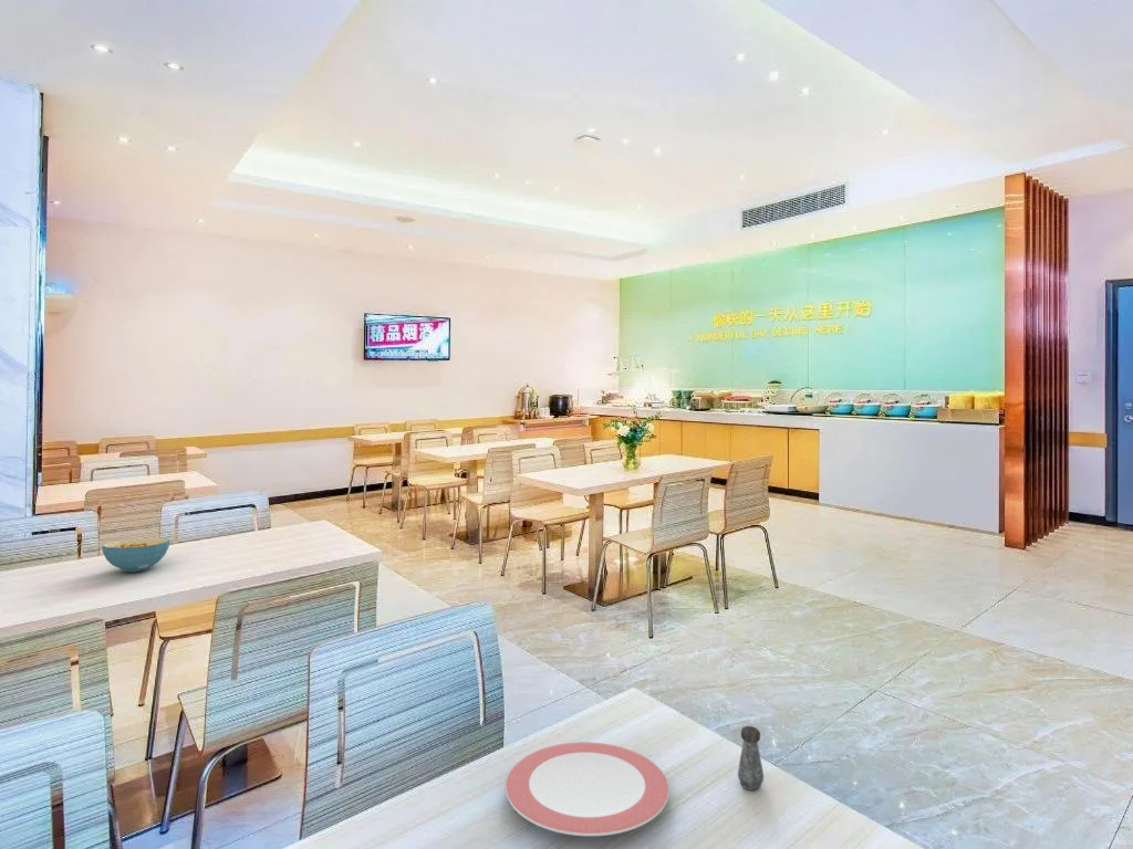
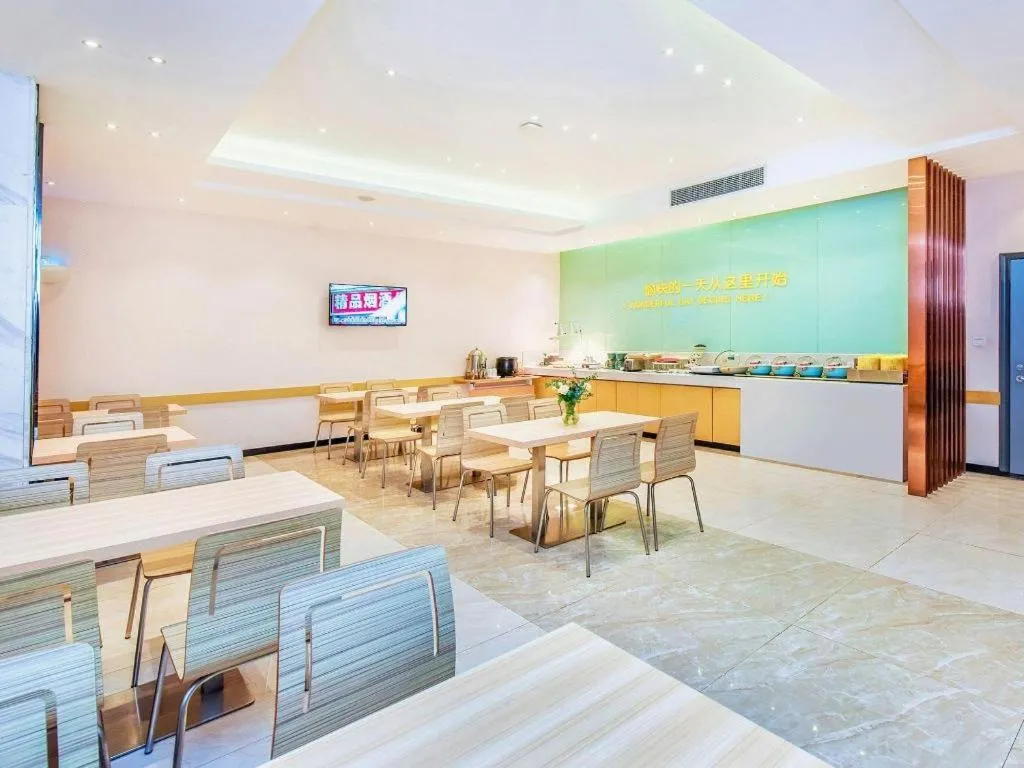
- salt shaker (750, 756)
- cereal bowl (136, 556)
- plate (586, 787)
